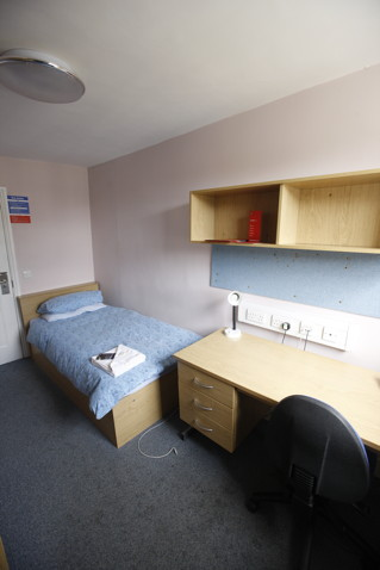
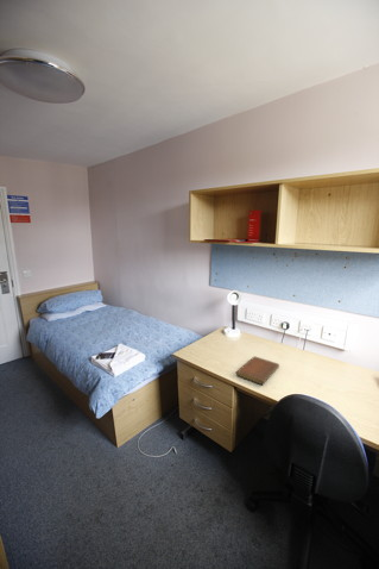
+ notebook (258, 369)
